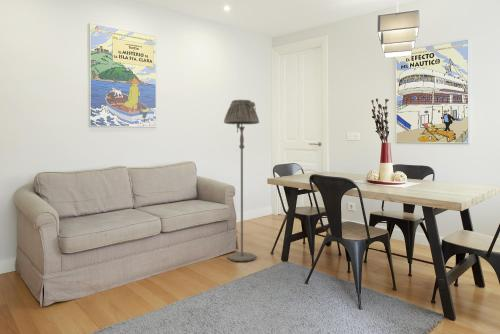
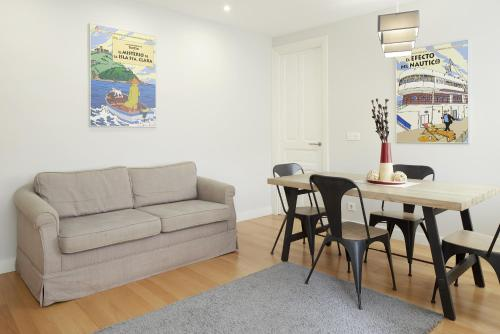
- floor lamp (241, 179)
